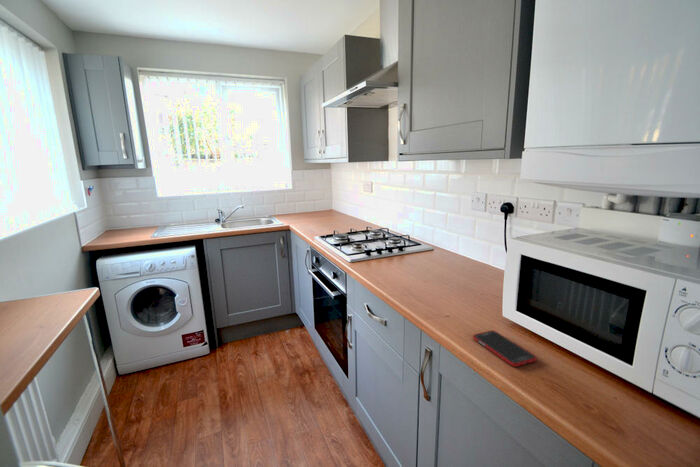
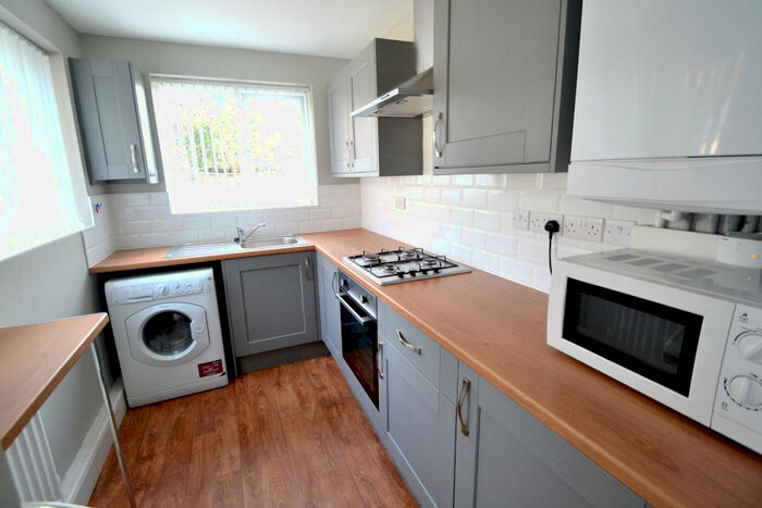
- cell phone (502, 347)
